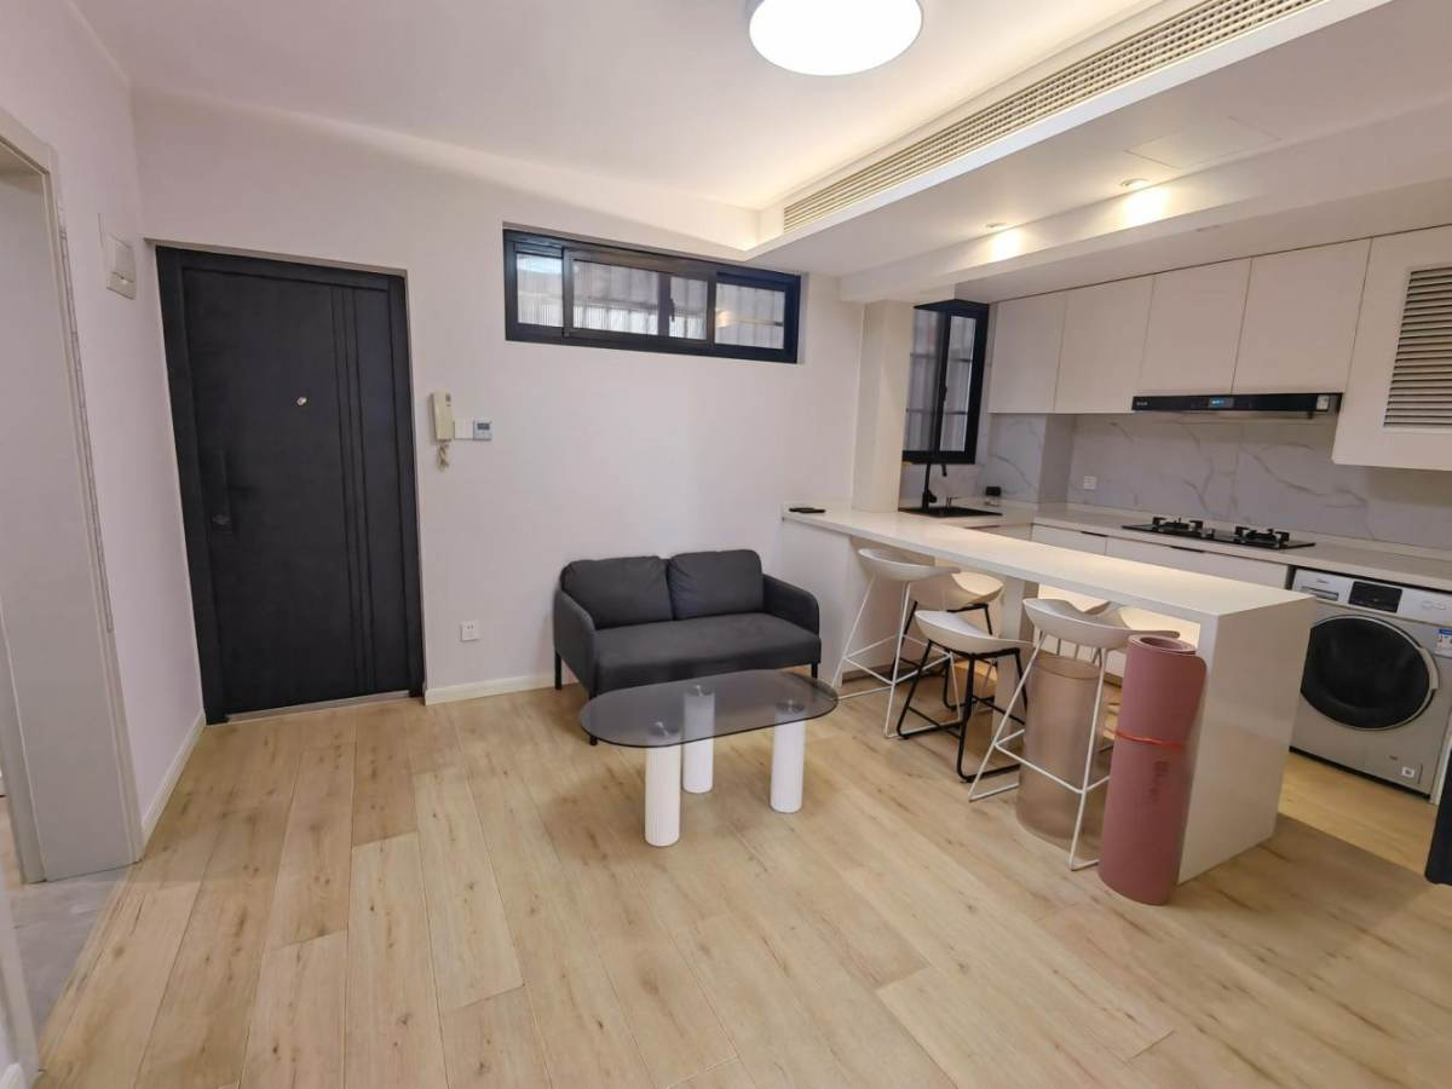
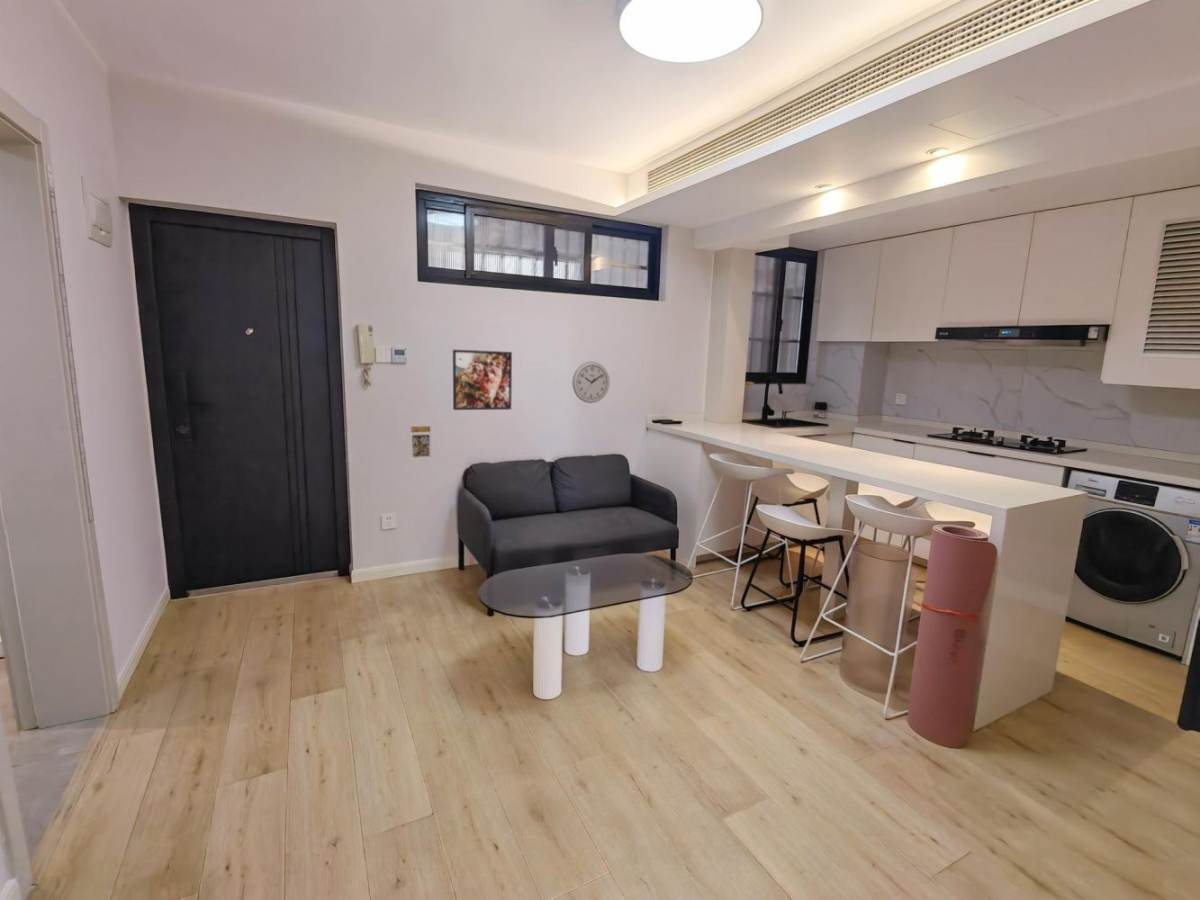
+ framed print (482, 380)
+ trading card display case (420, 442)
+ wall clock (591, 382)
